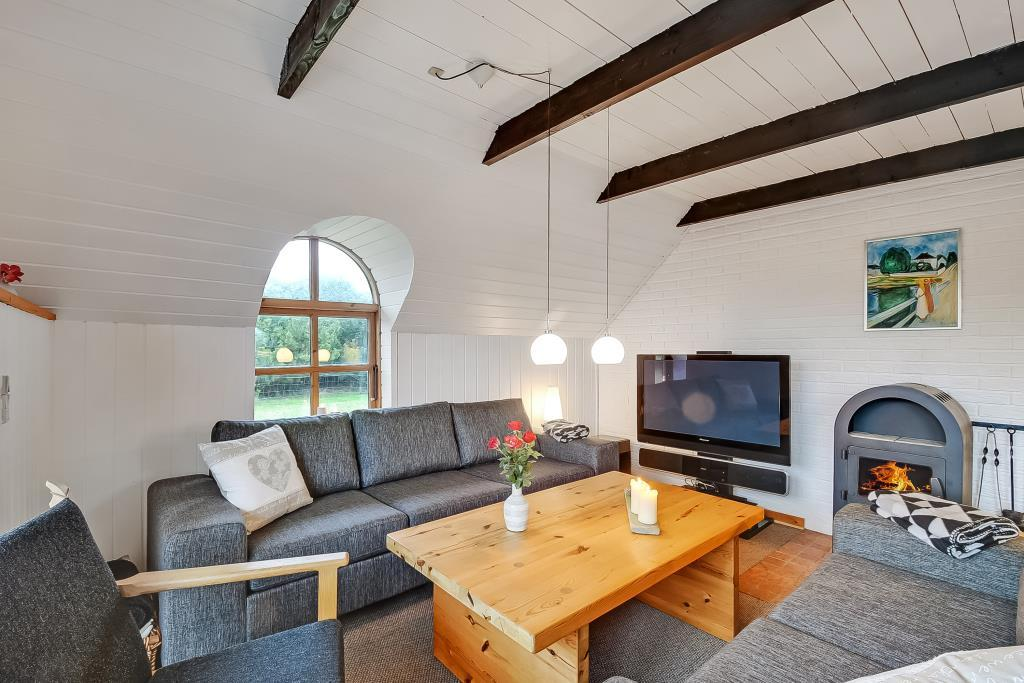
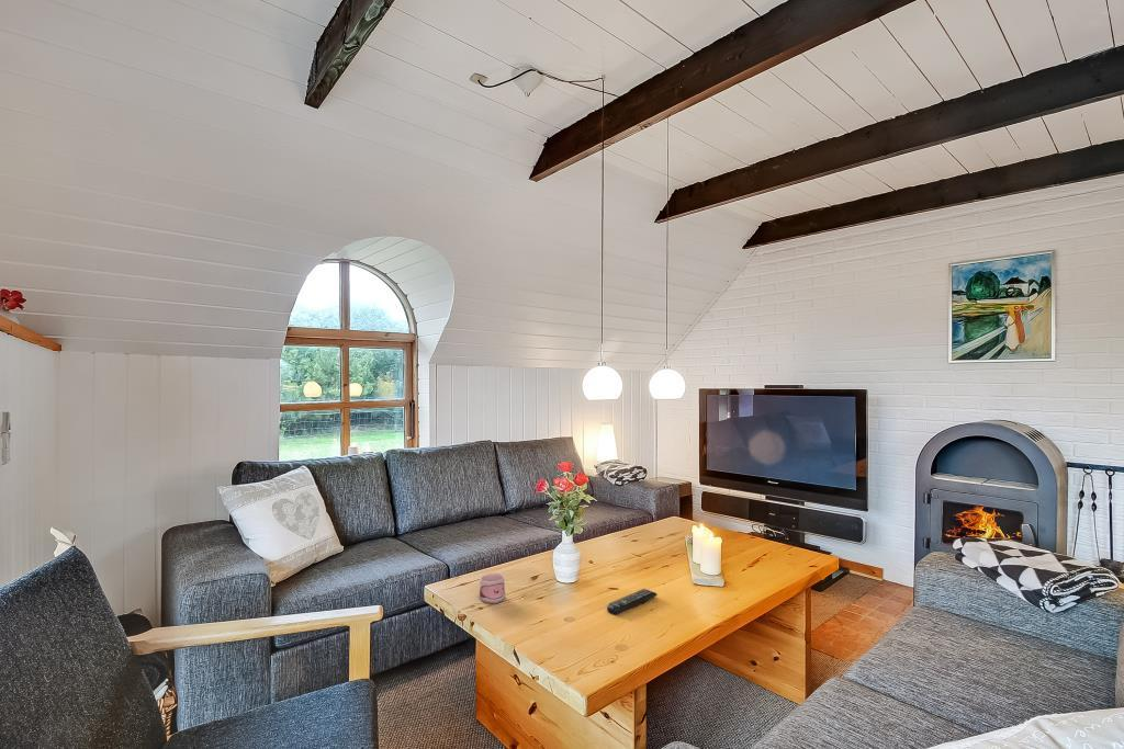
+ remote control (632, 600)
+ mug (491, 587)
